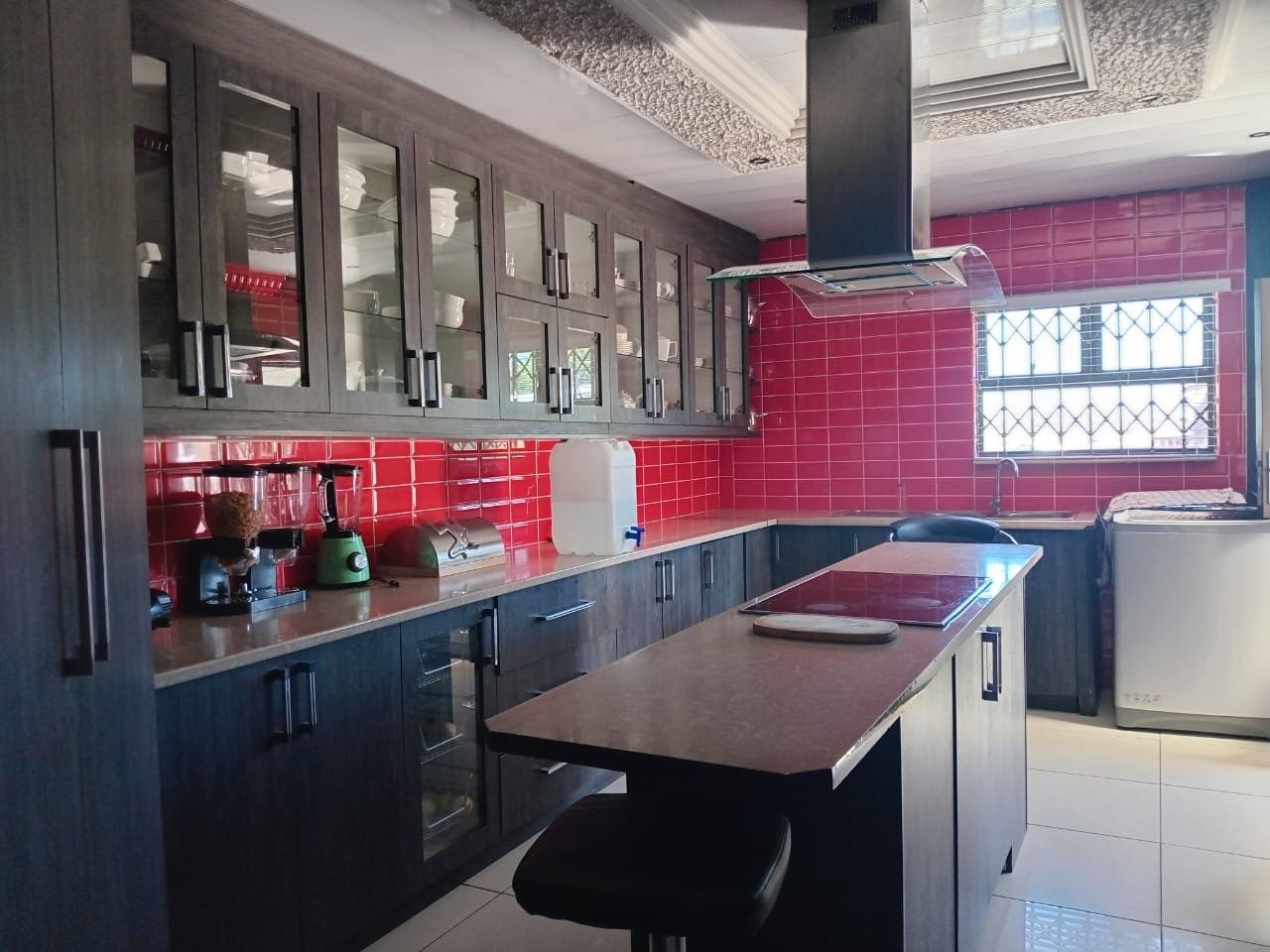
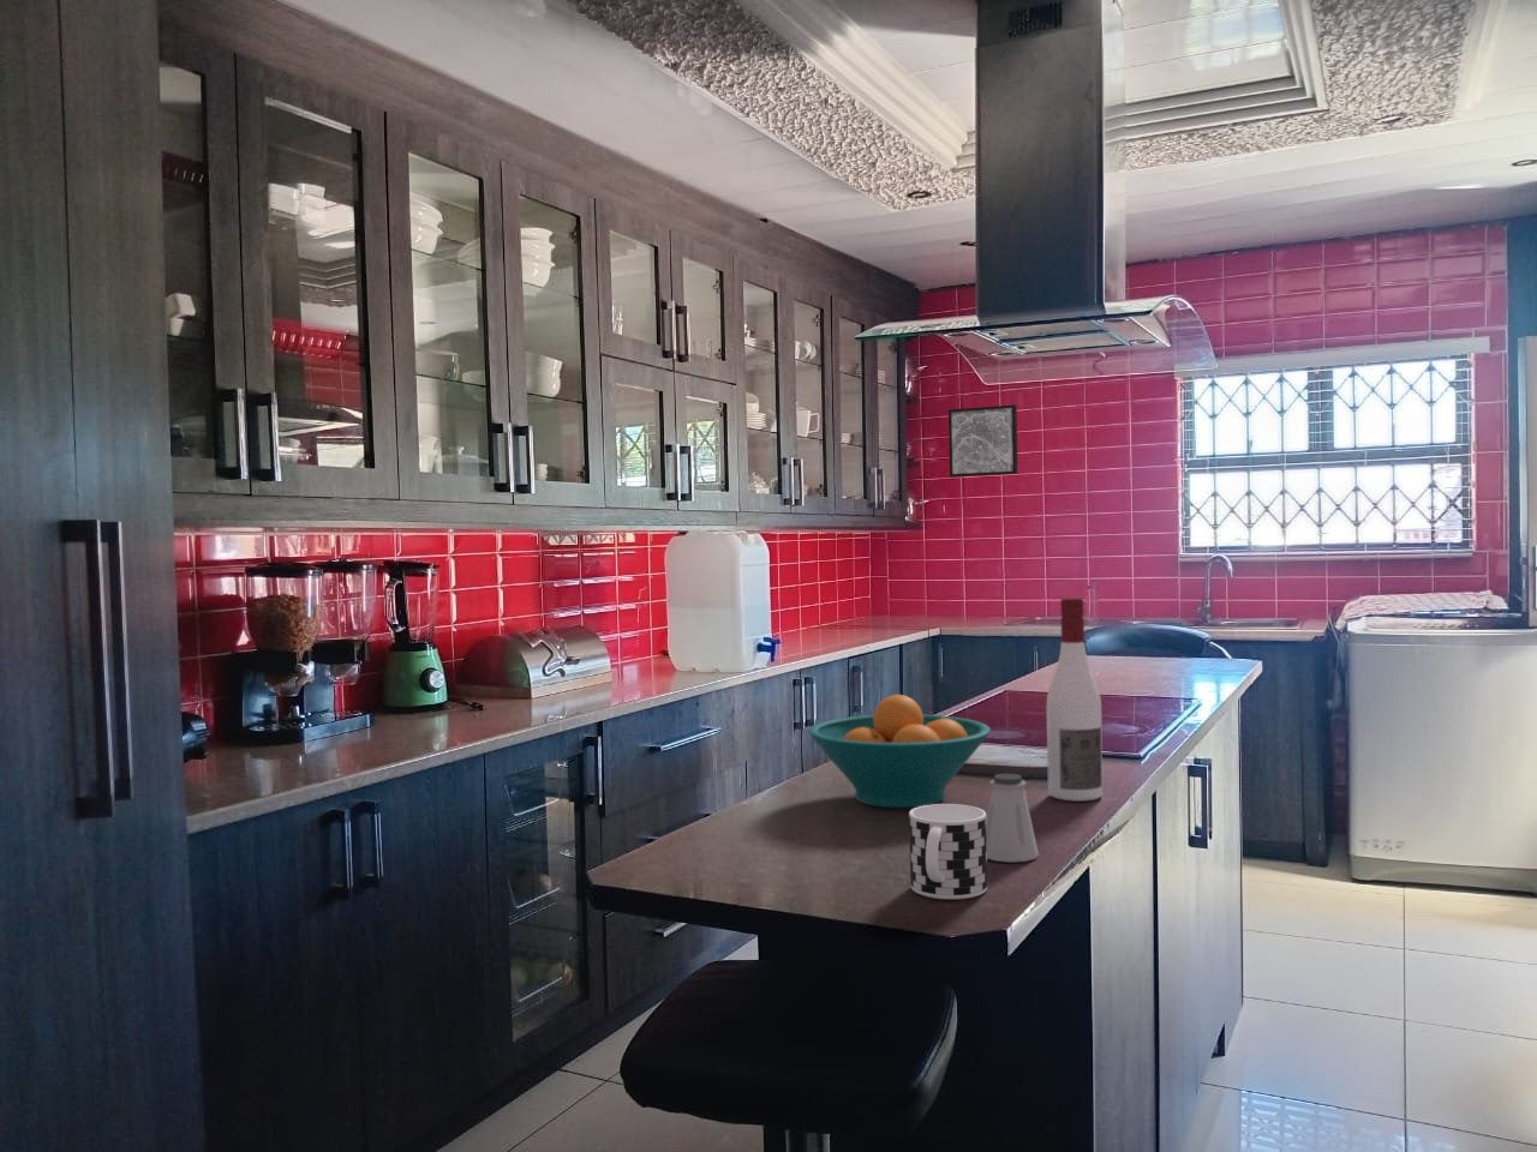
+ saltshaker (1007, 814)
+ wall art (983, 440)
+ fruit bowl (898, 747)
+ cup (944, 853)
+ alcohol (1073, 697)
